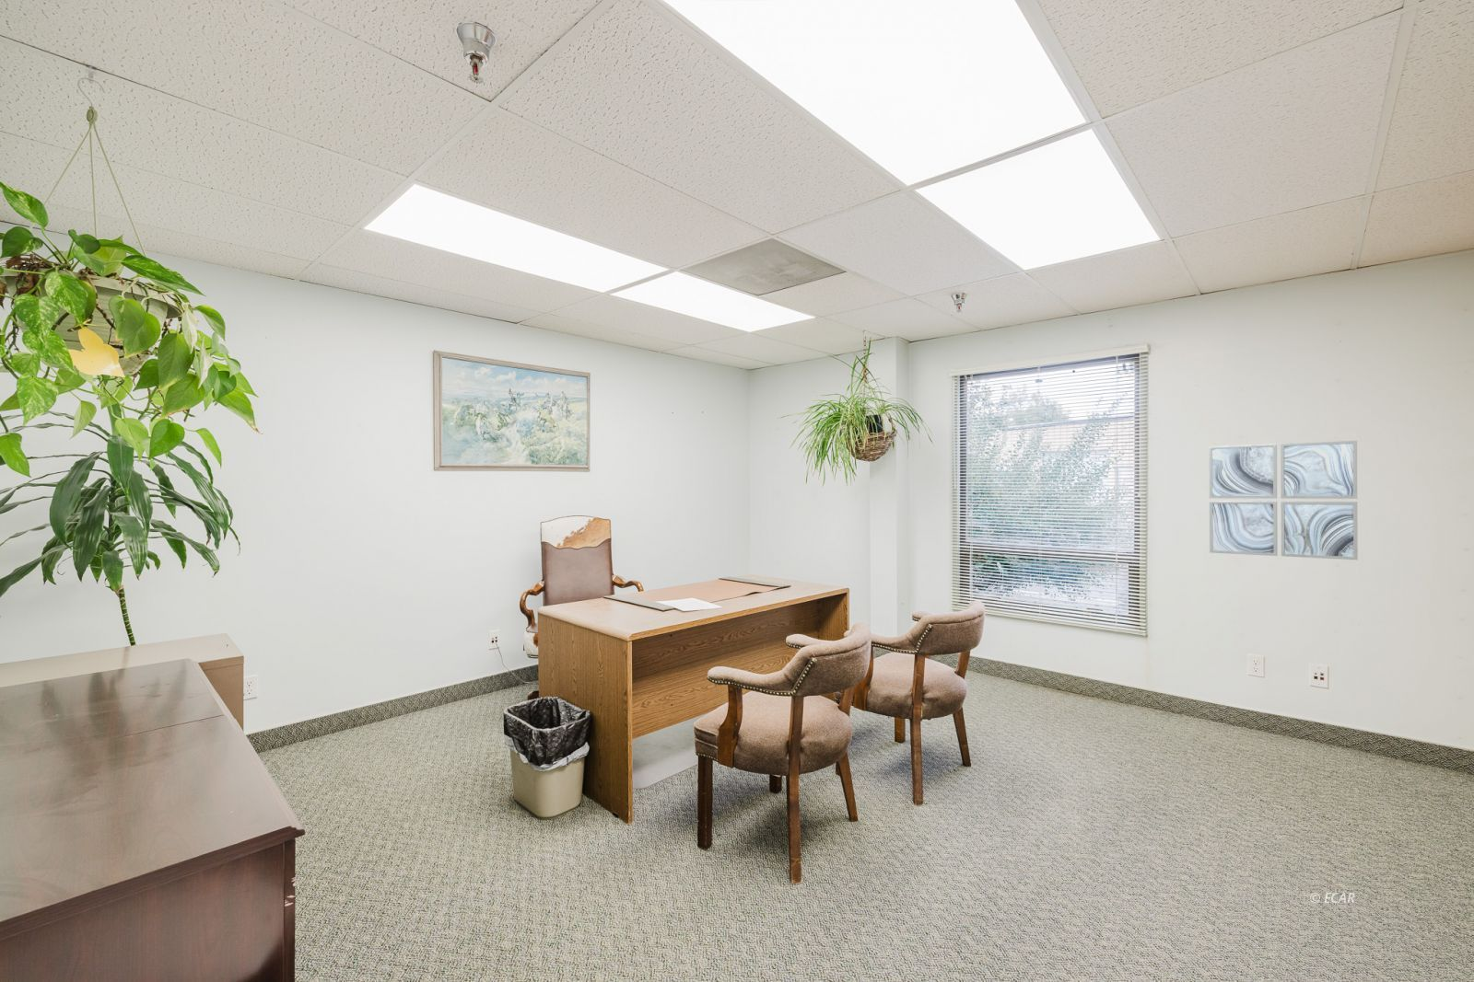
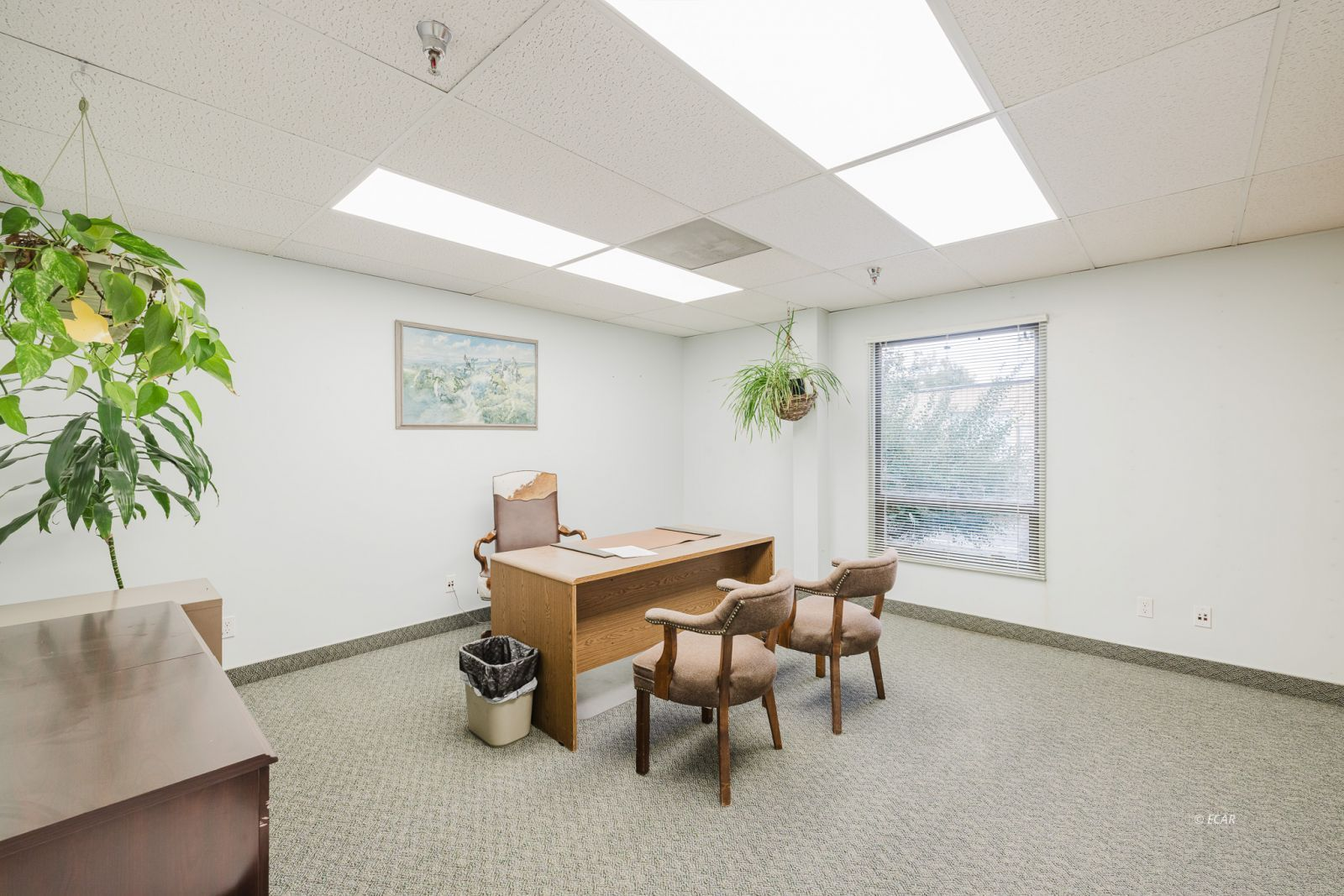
- wall art (1281, 498)
